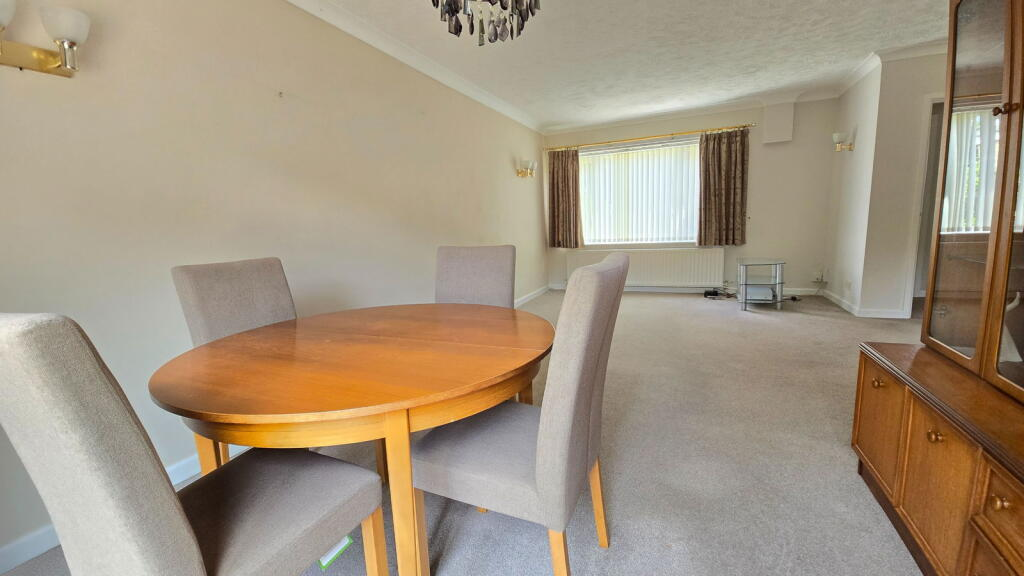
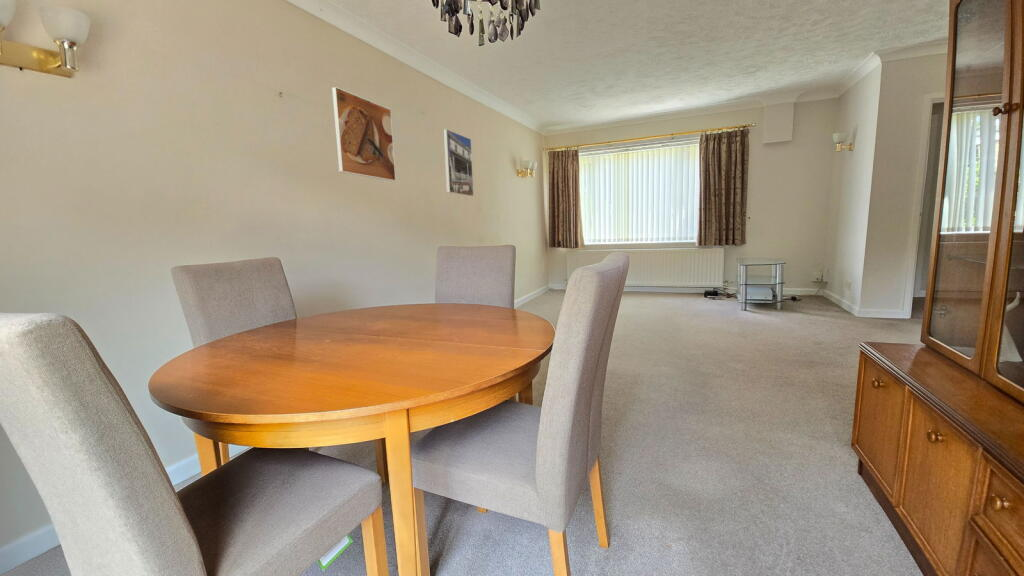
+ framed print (366, 138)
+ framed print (459, 164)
